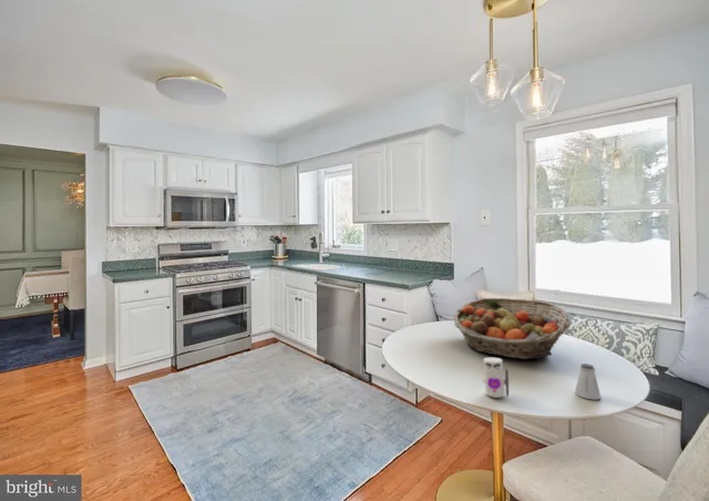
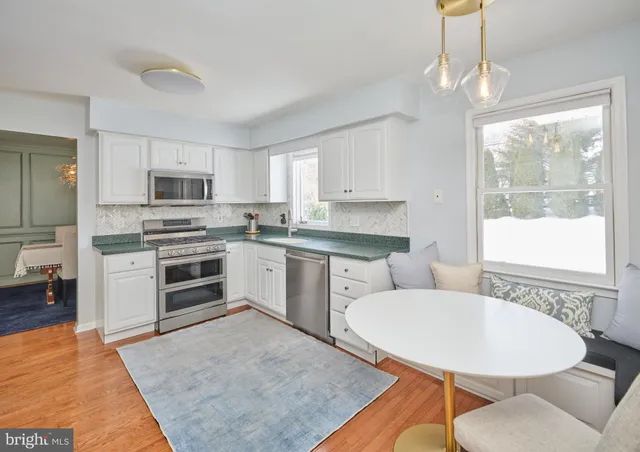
- fruit basket (507, 325)
- saltshaker (587, 379)
- toy (495, 376)
